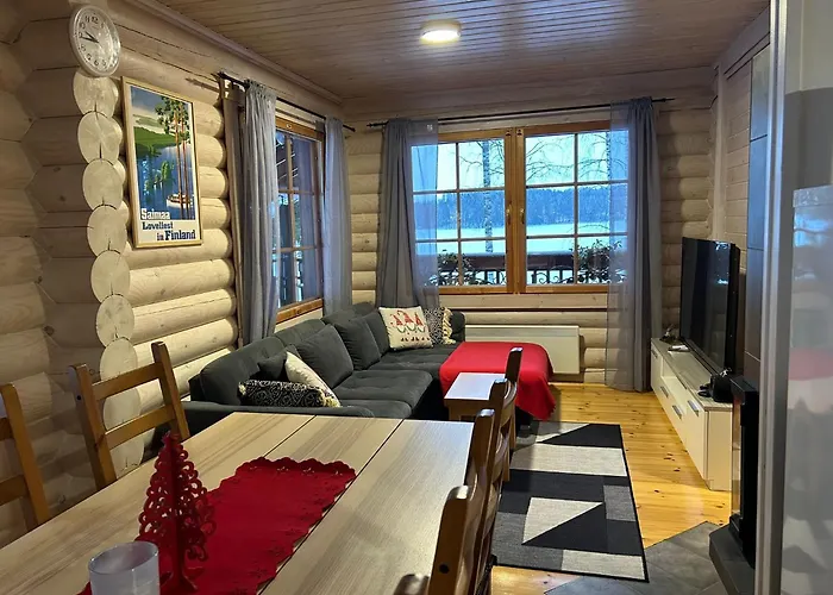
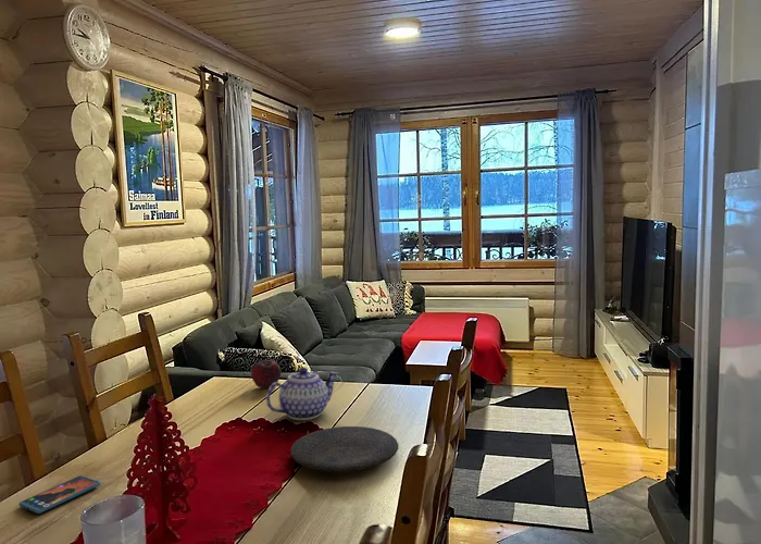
+ plate (345, 450)
+ teapot (303, 391)
+ fruit (265, 373)
+ smartphone (61, 493)
